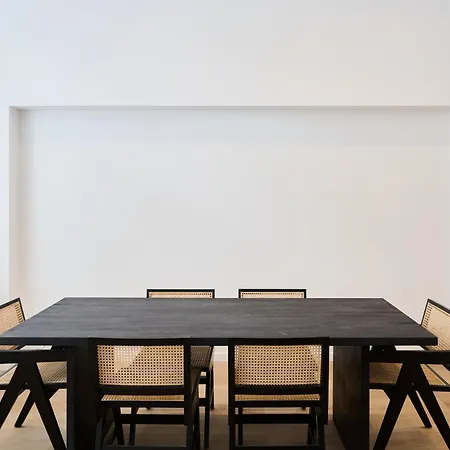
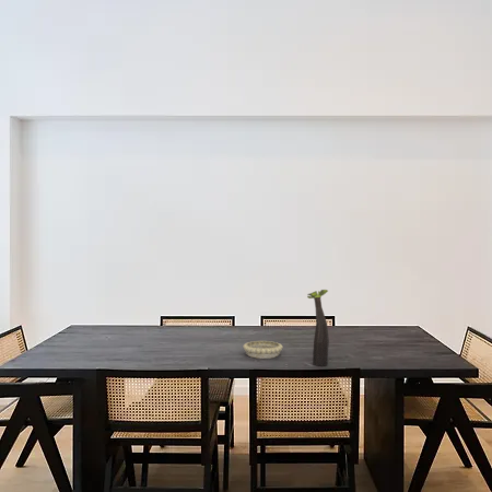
+ plant (317, 326)
+ decorative bowl (262, 349)
